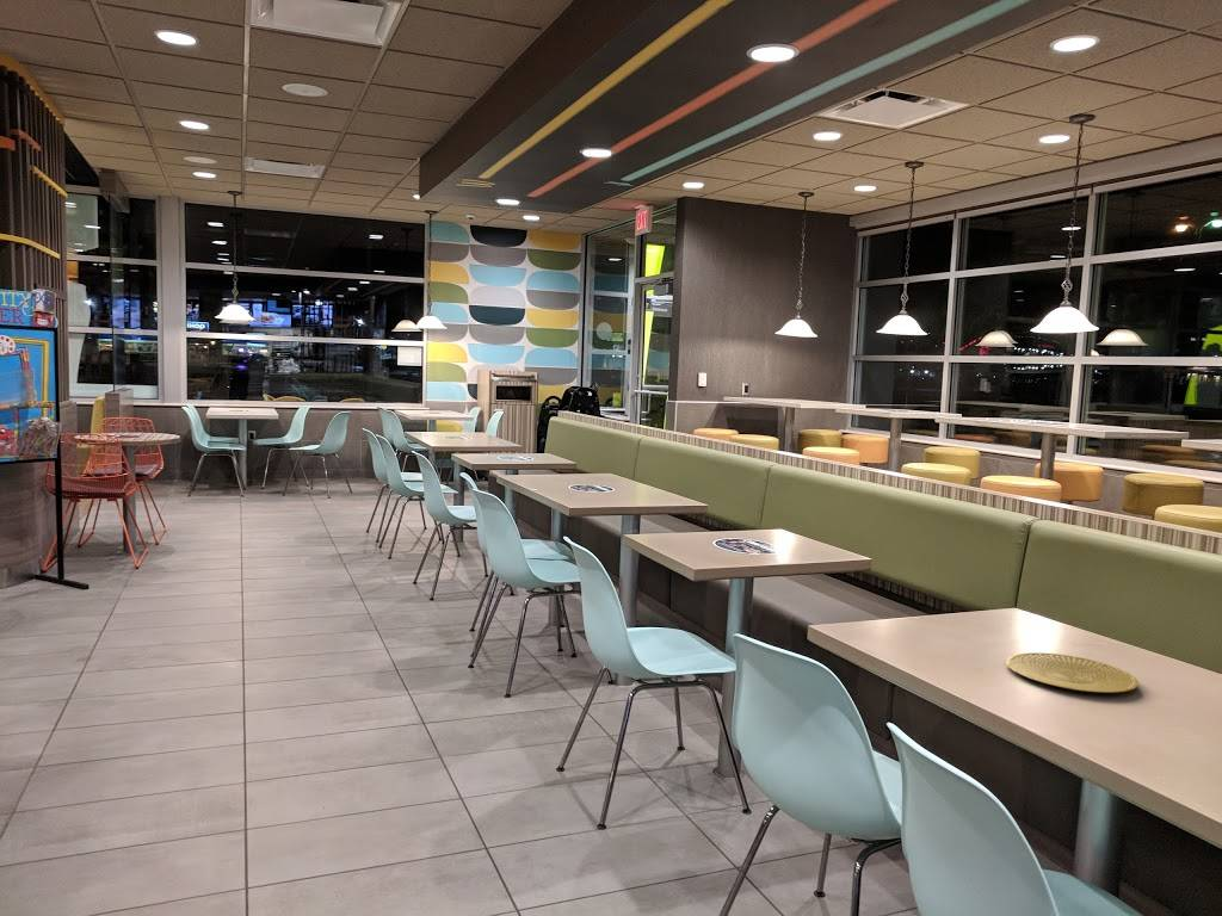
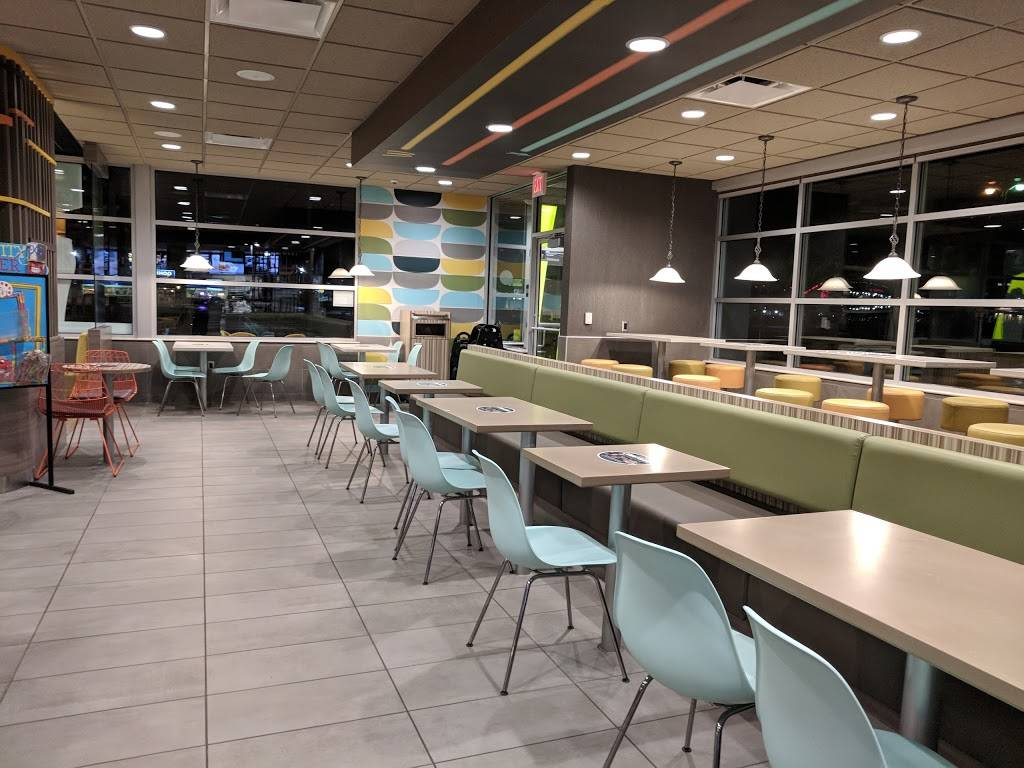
- plate (1069, 673)
